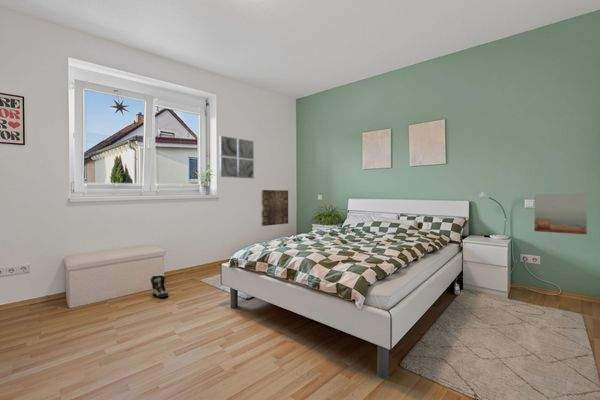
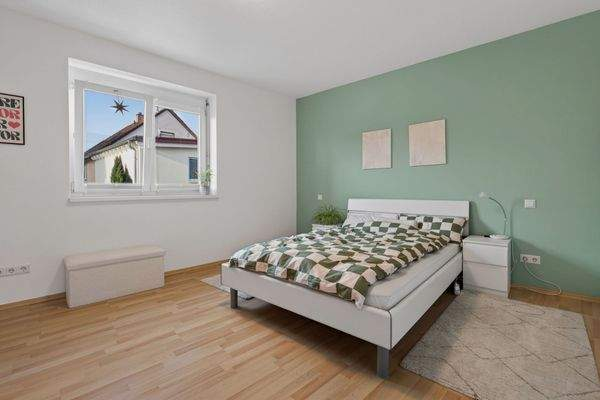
- wall art (559, 213)
- wall art (275, 207)
- shoe (159, 286)
- wall art (237, 157)
